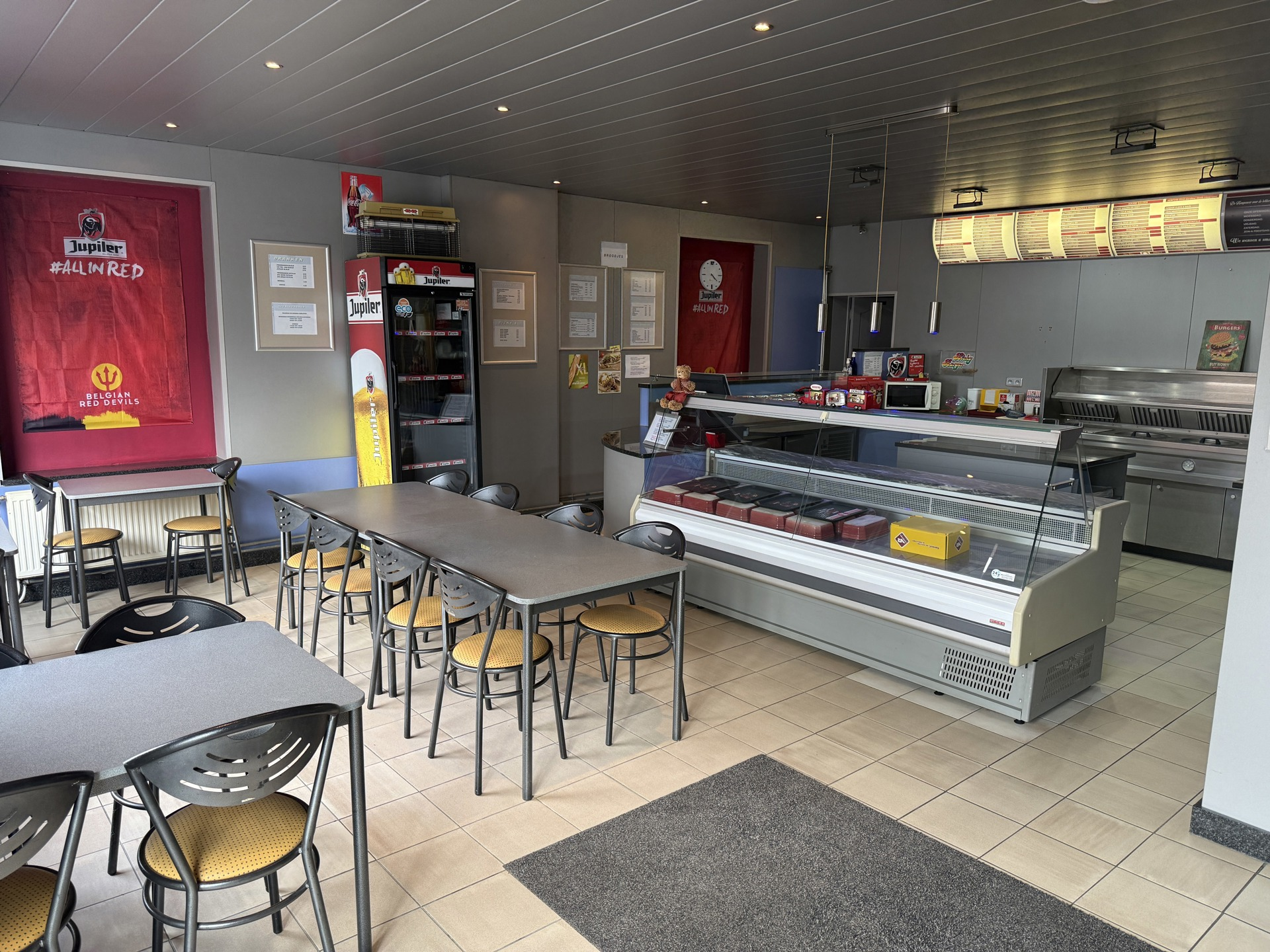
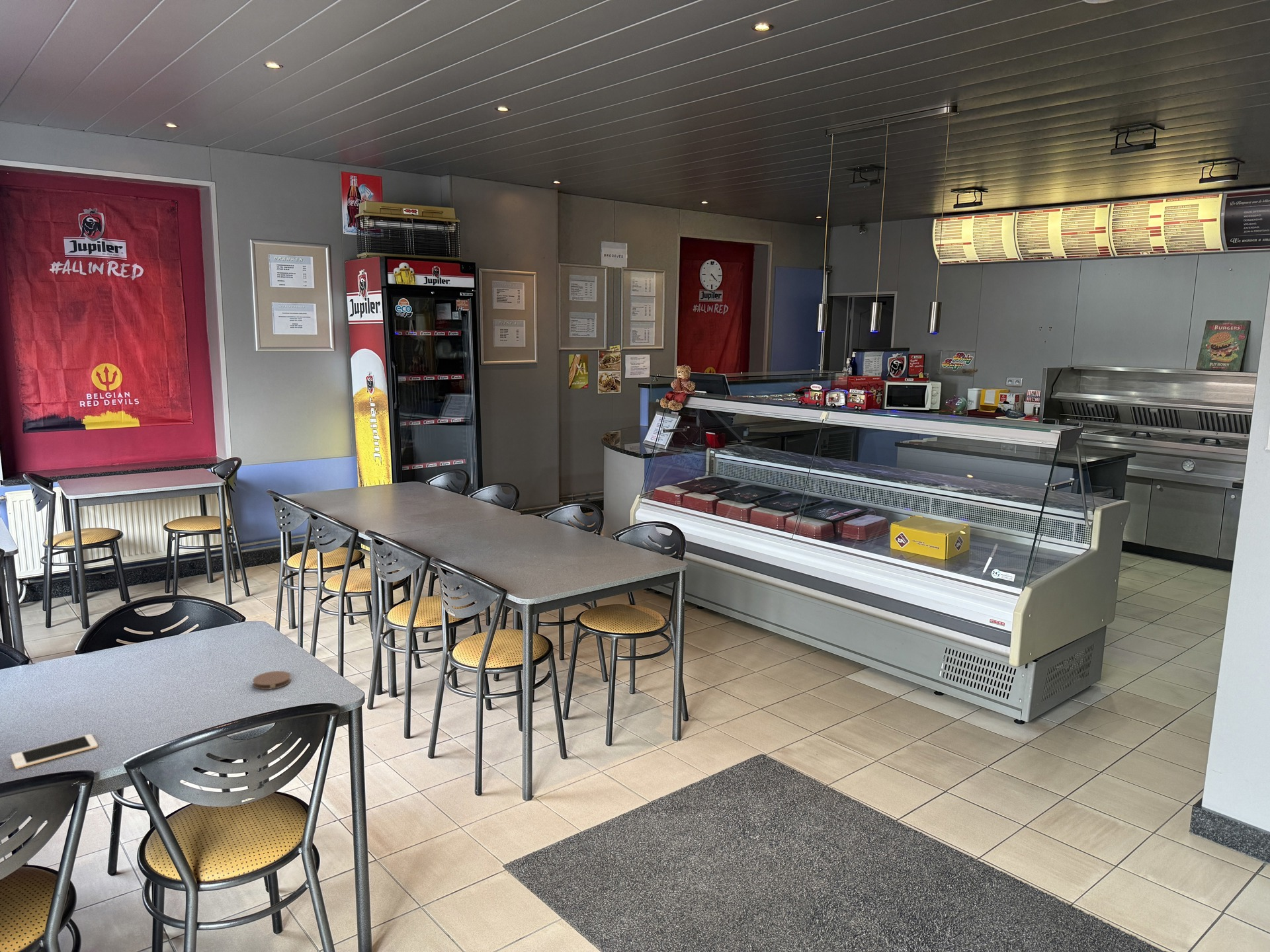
+ cell phone (55, 750)
+ coaster (272, 680)
